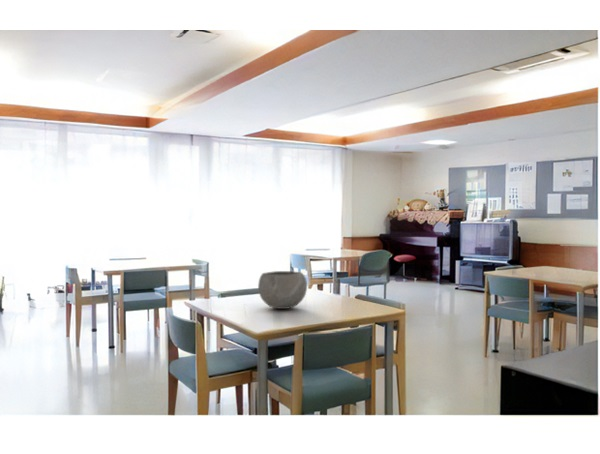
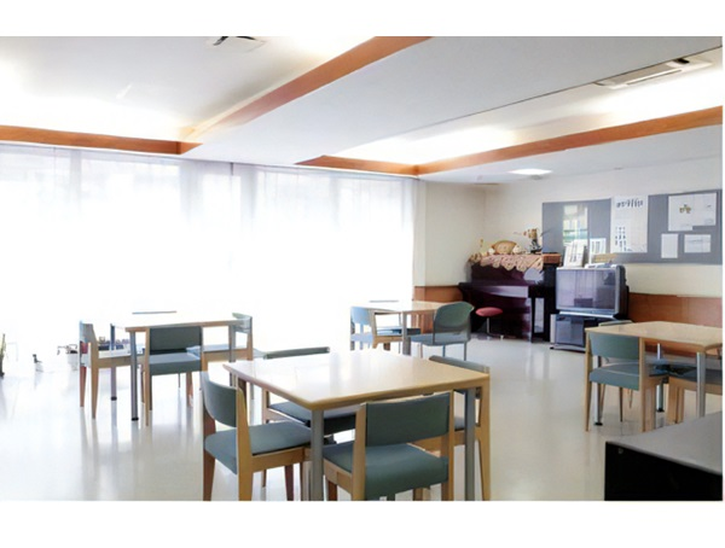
- bowl (282, 290)
